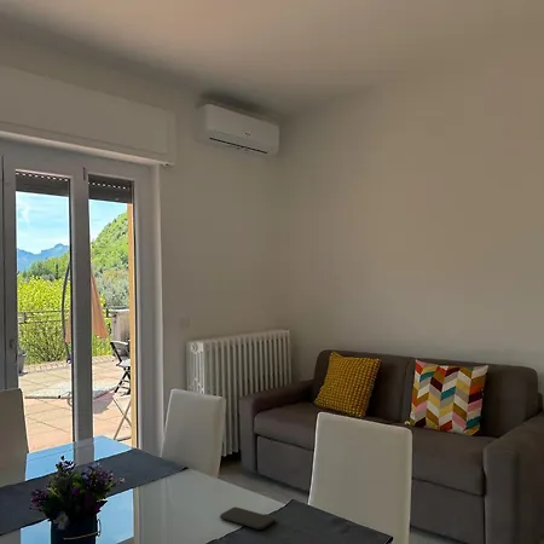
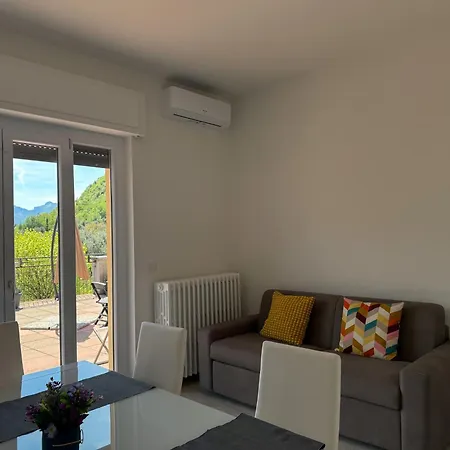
- smartphone (247, 517)
